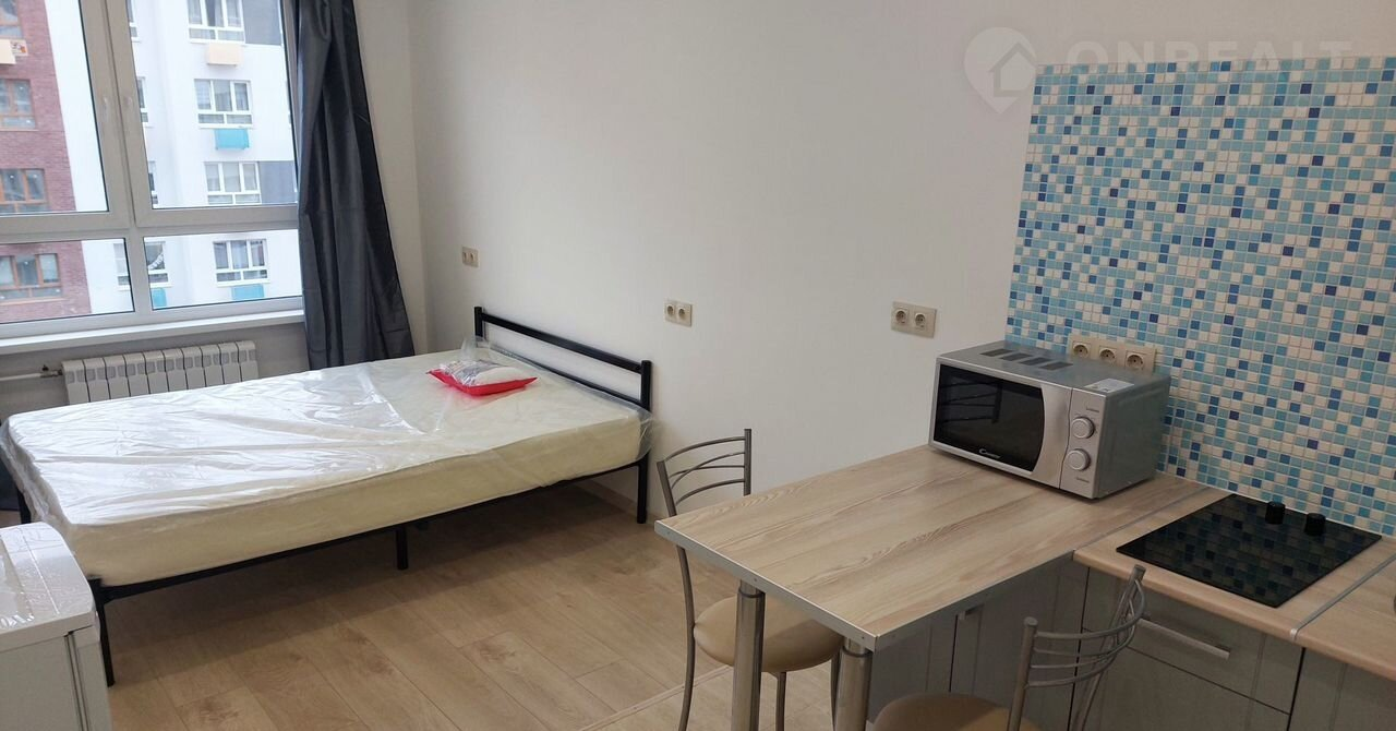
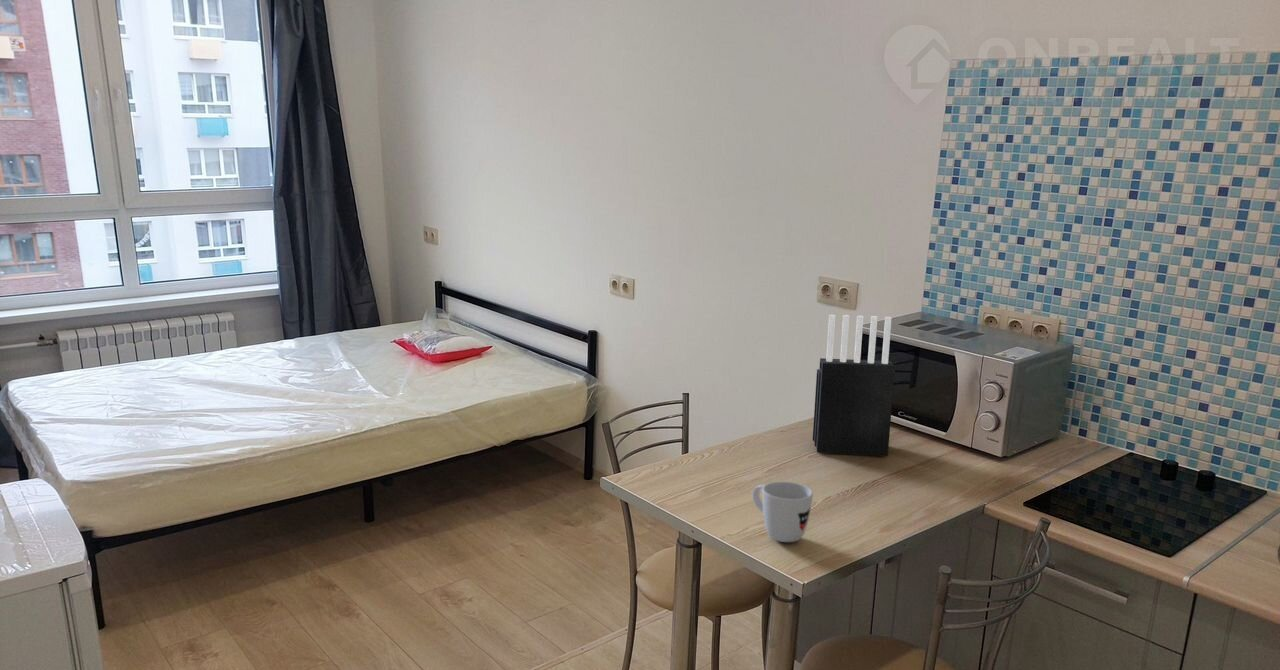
+ knife block (853, 381)
+ mug (778, 510)
